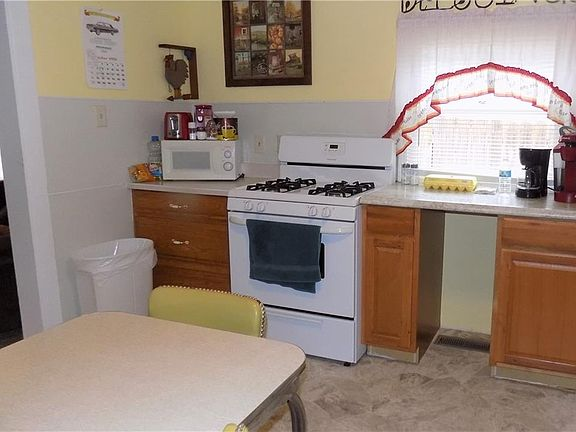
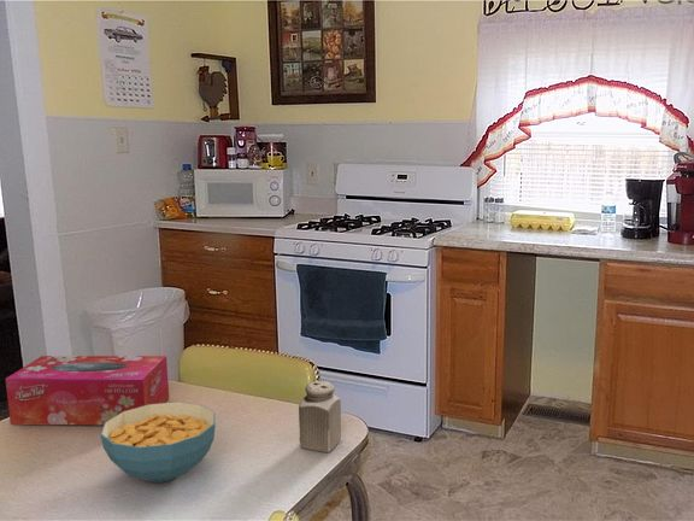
+ tissue box (90, 388)
+ salt shaker (319, 414)
+ cereal bowl (161, 449)
